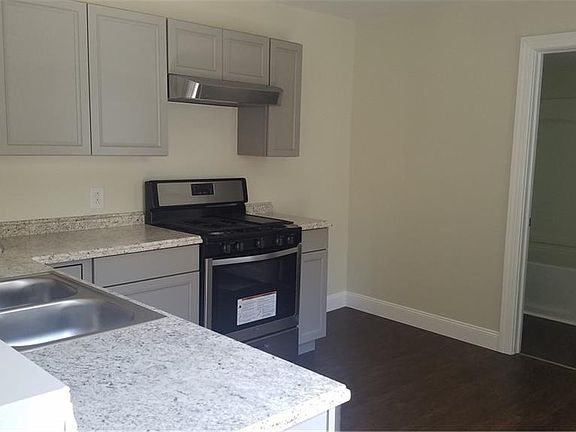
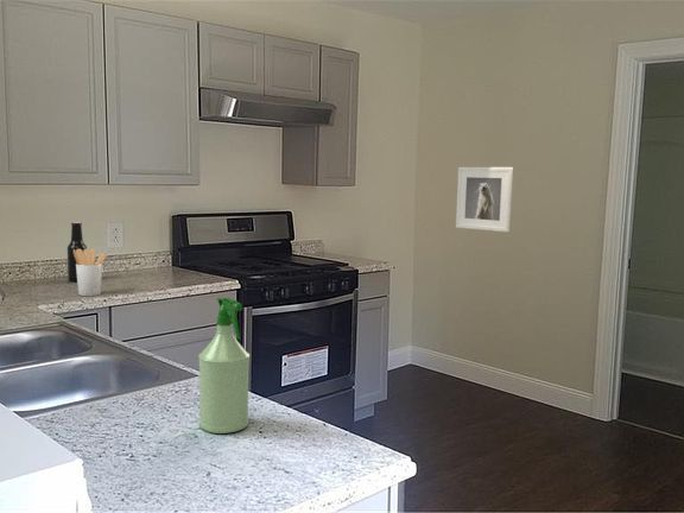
+ spray bottle (223, 361)
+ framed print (483, 198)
+ beer bottle (75, 249)
+ utensil holder (88, 271)
